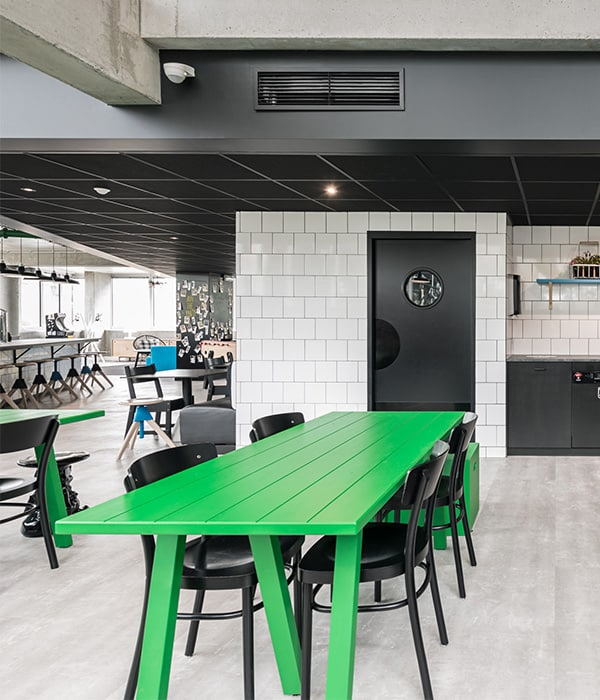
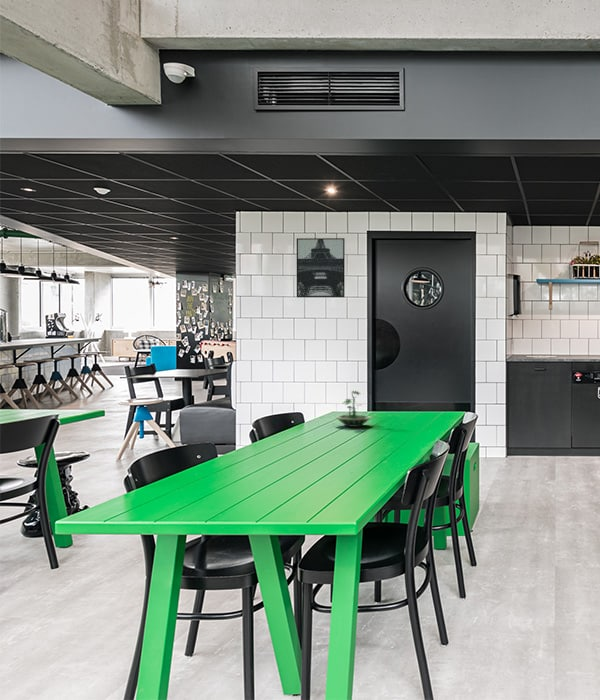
+ terrarium (353, 397)
+ wall art (320, 267)
